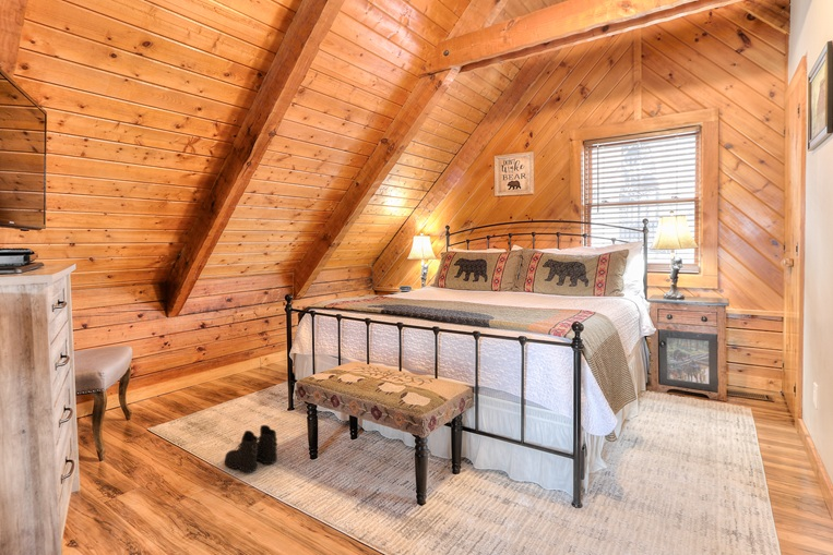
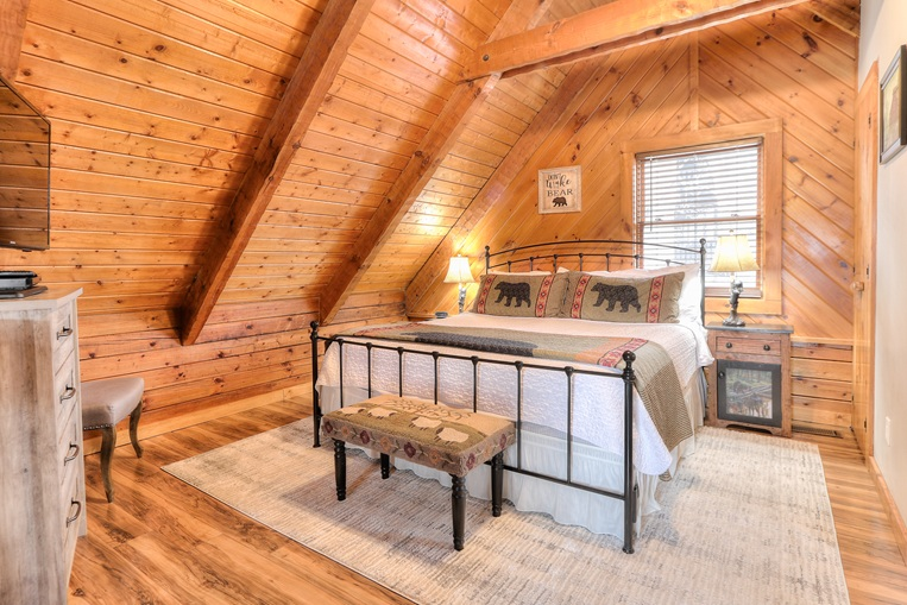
- boots (251, 444)
